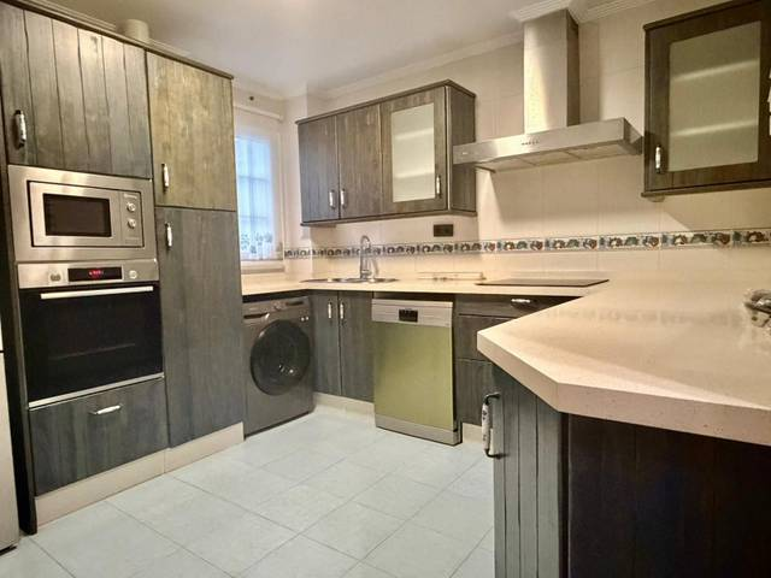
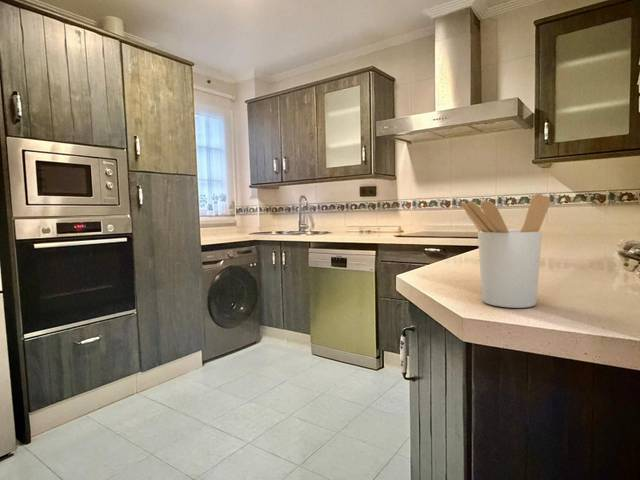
+ utensil holder (499, 250)
